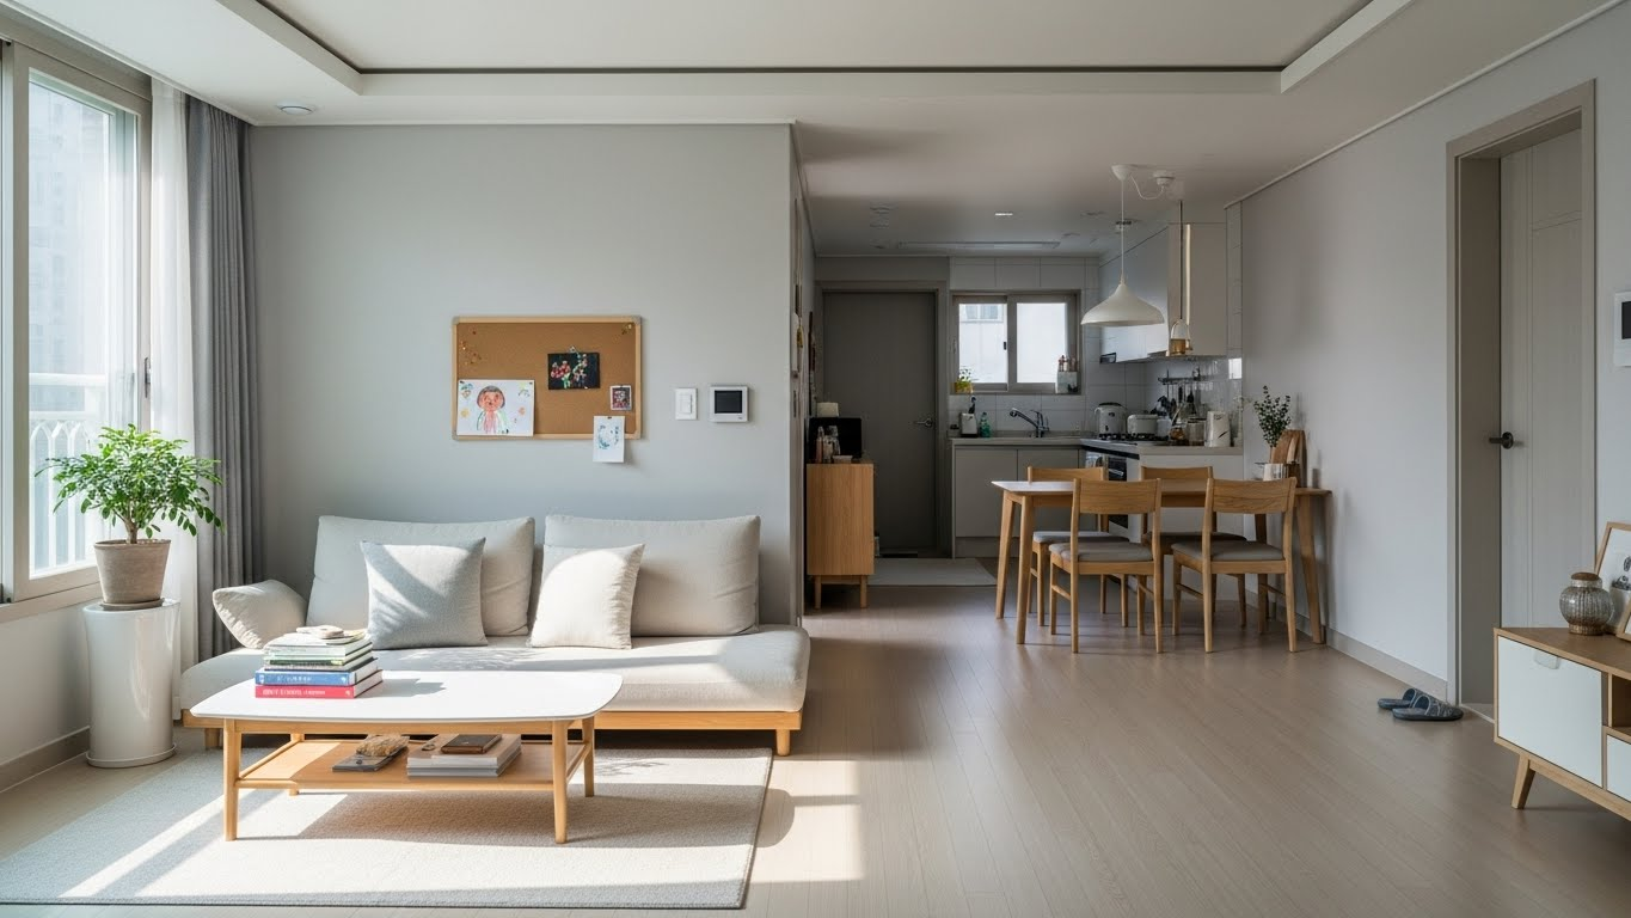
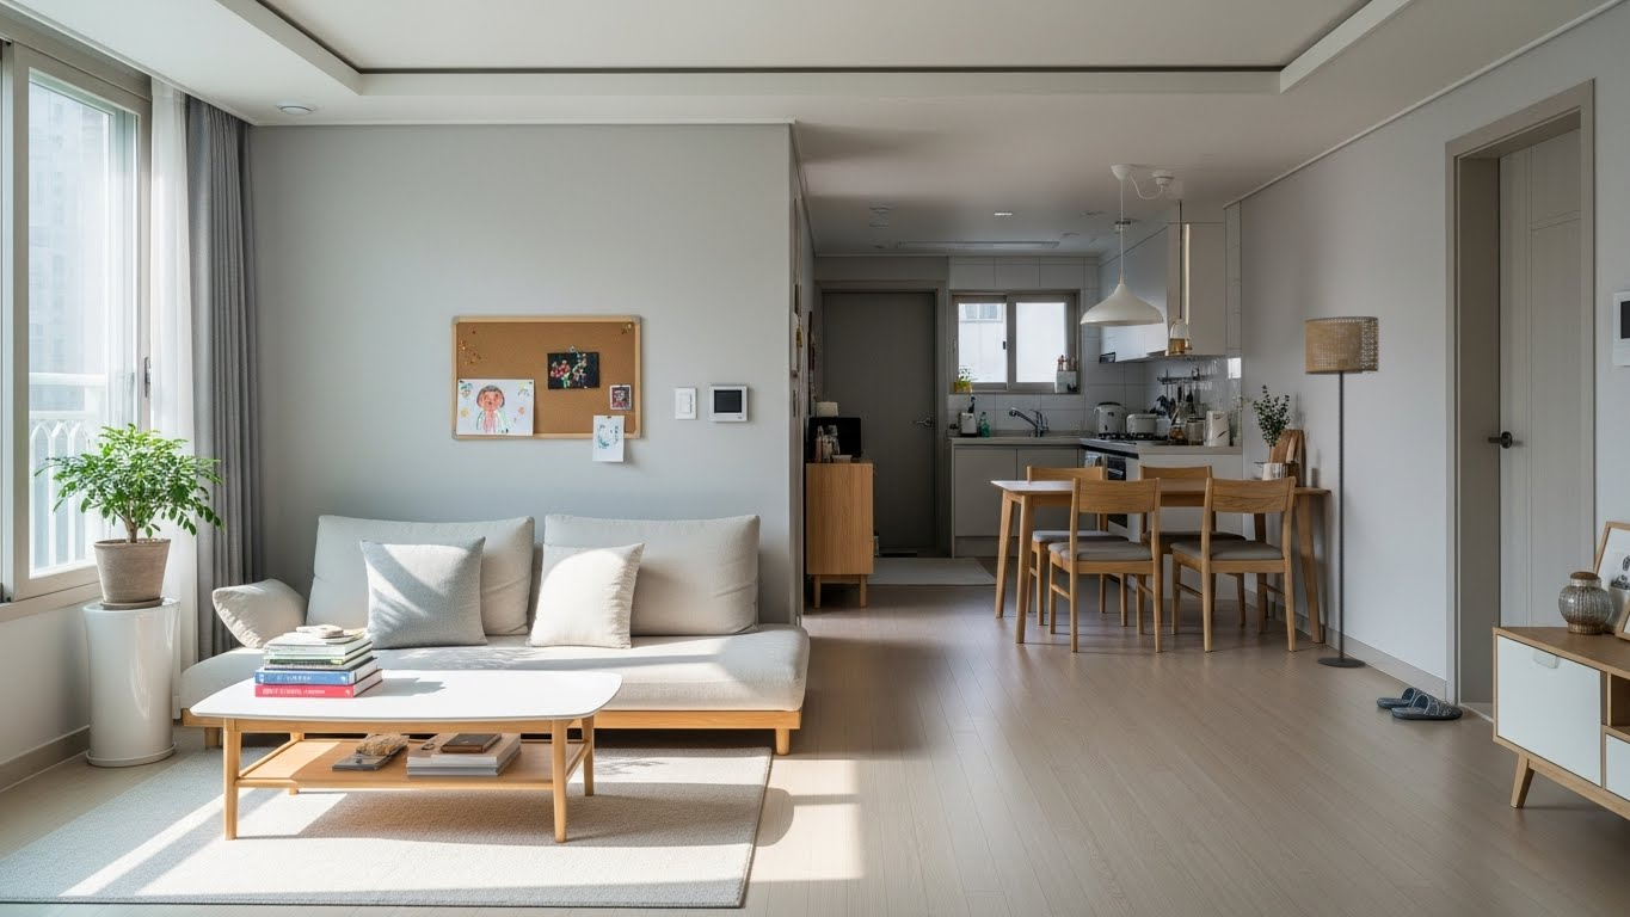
+ floor lamp (1341, 491)
